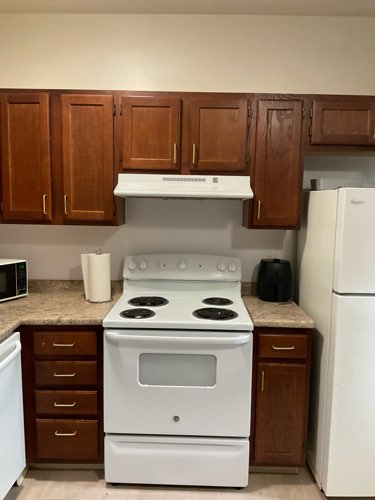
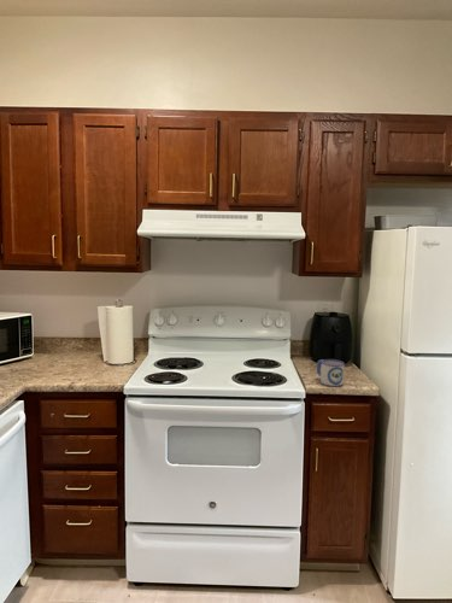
+ mug (329, 371)
